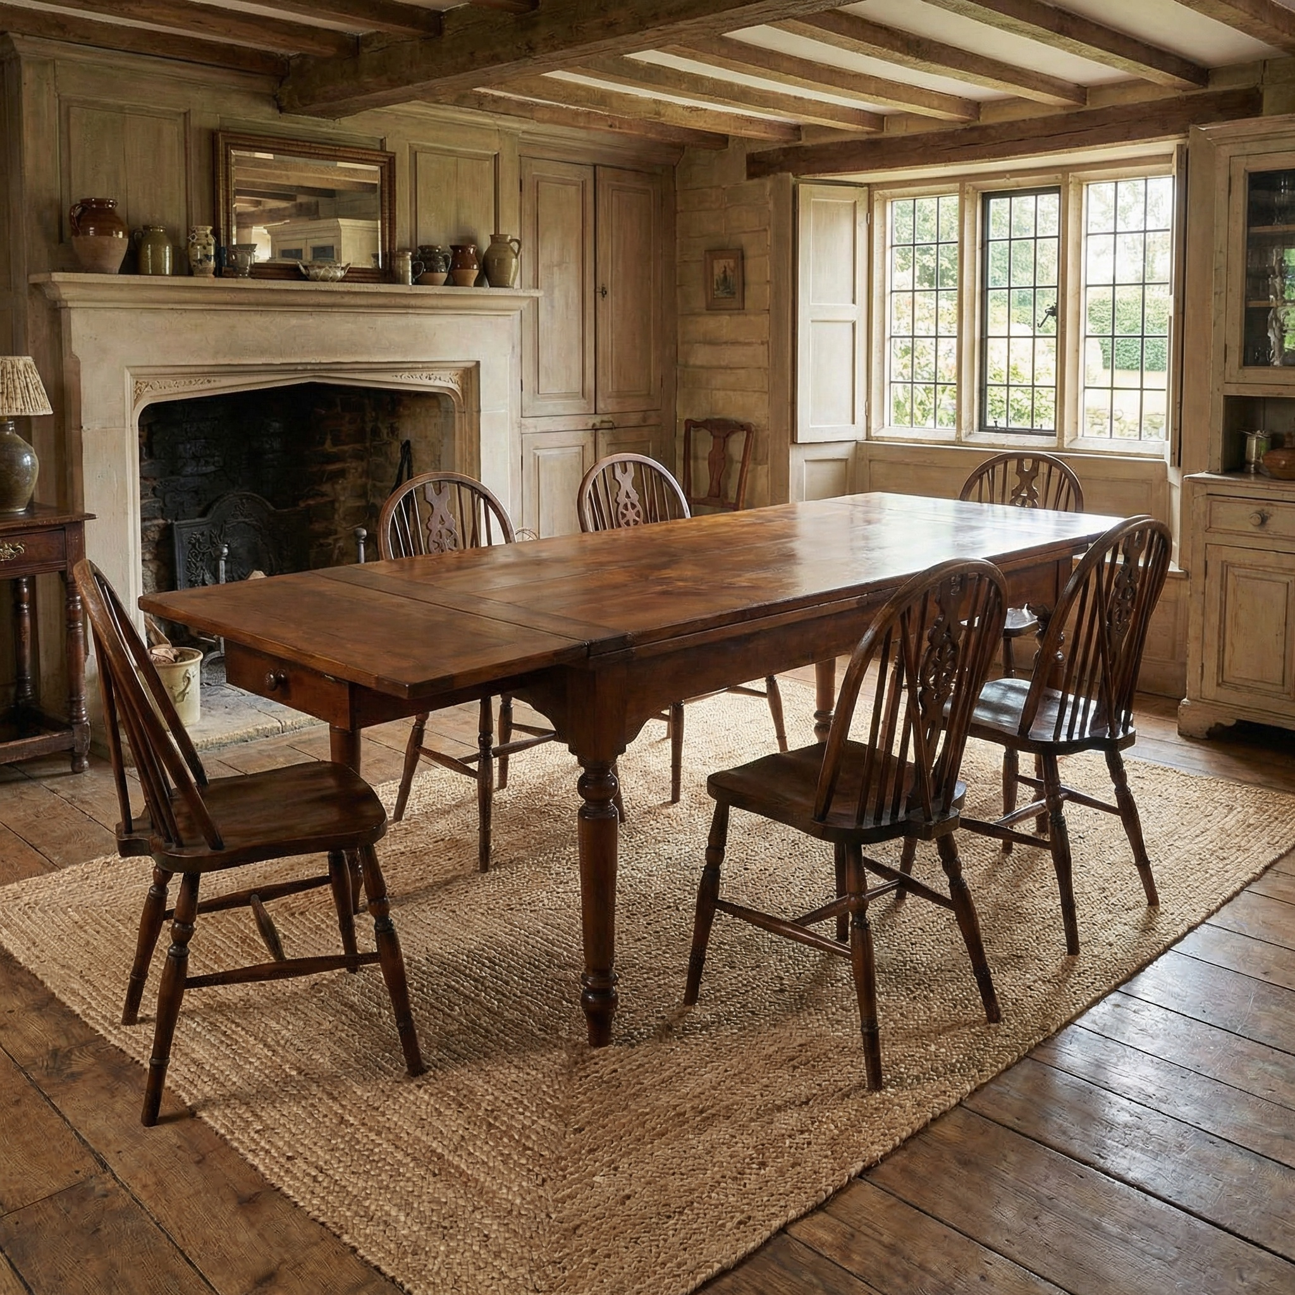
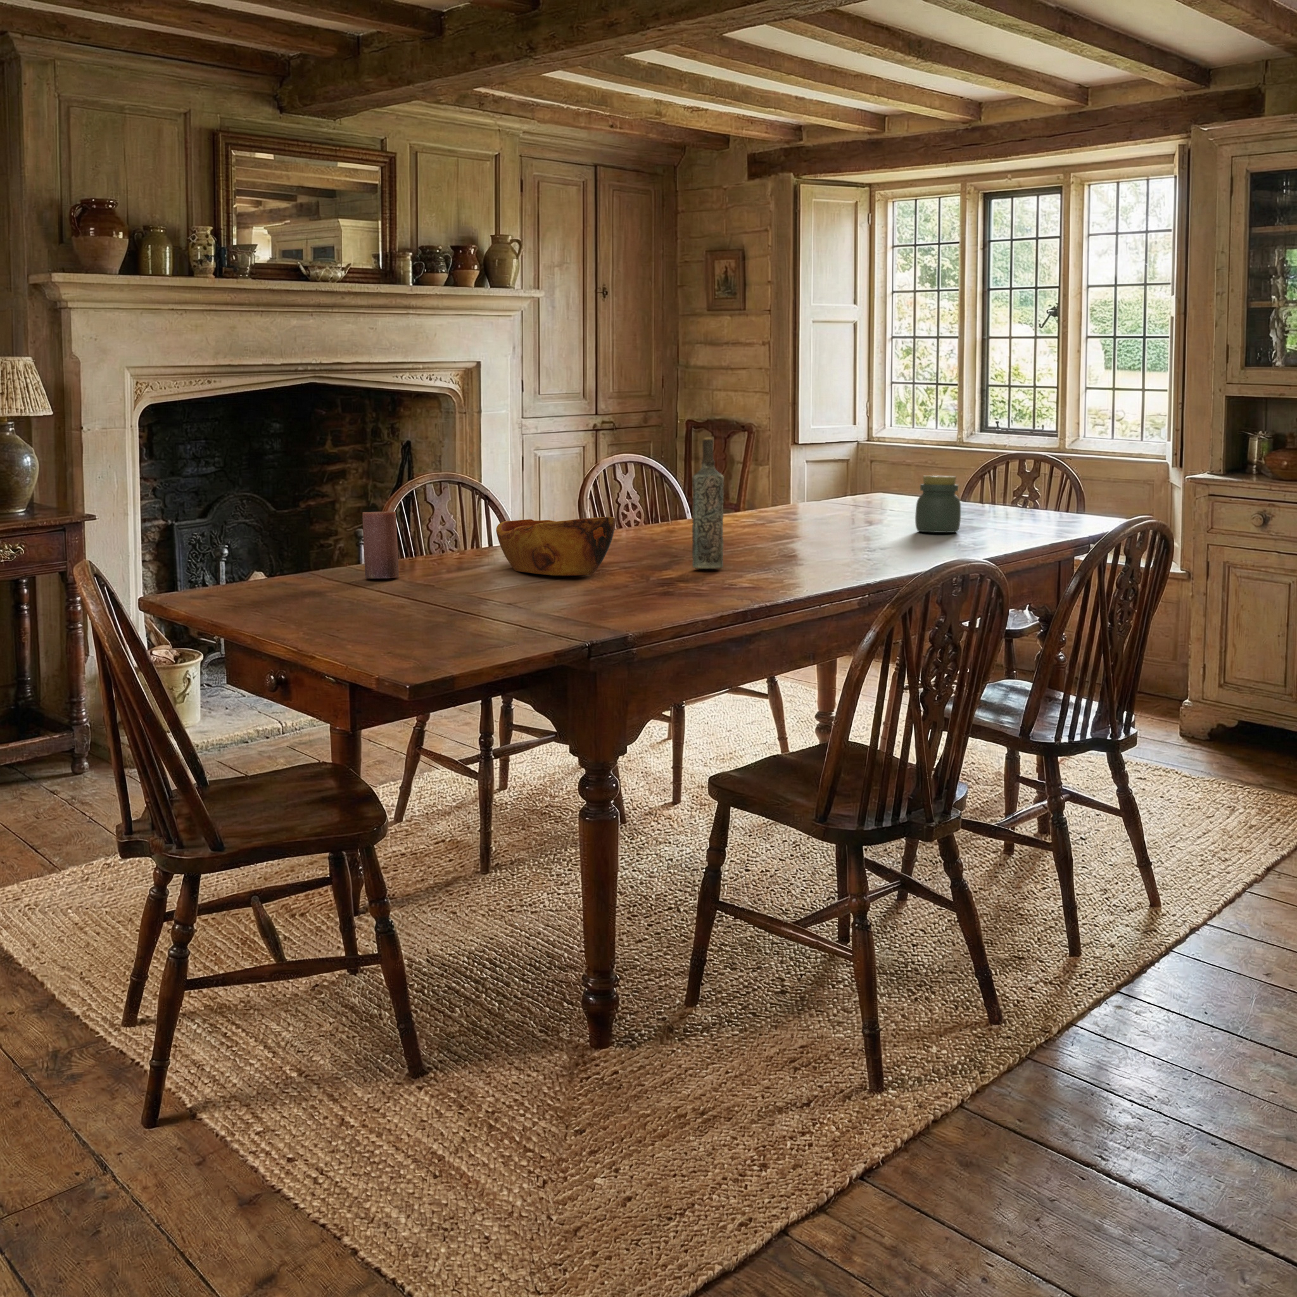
+ bottle (708, 504)
+ jar (938, 504)
+ candle (380, 545)
+ wooden bowl (555, 543)
